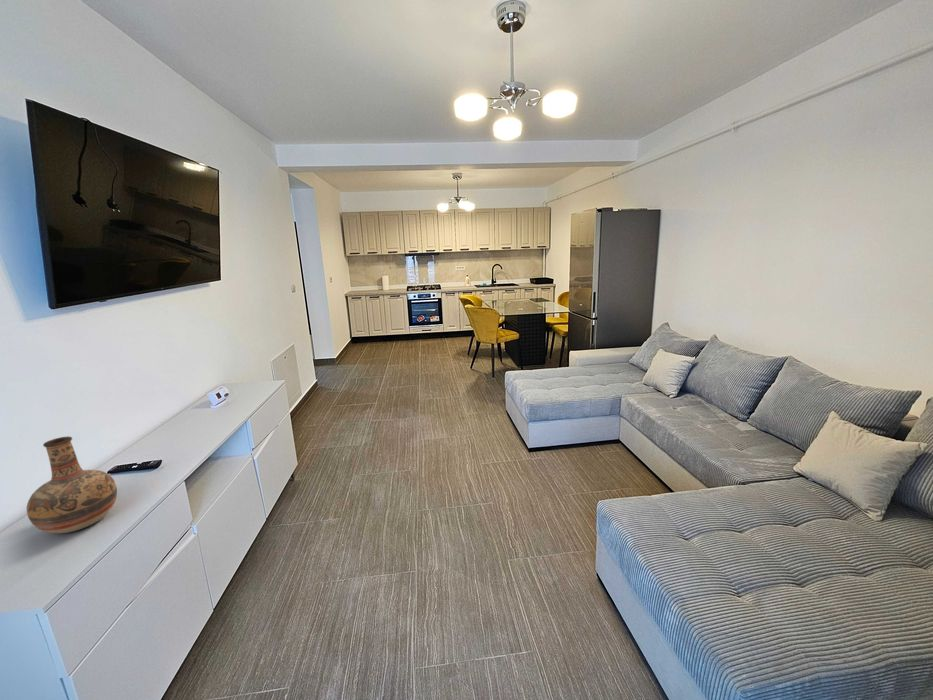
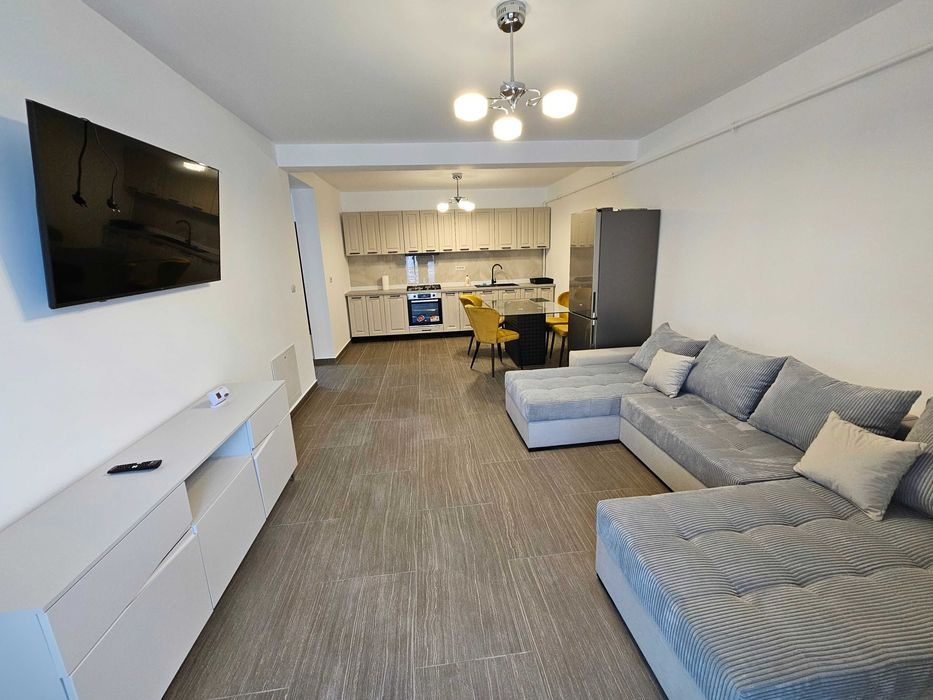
- vase (69, 482)
